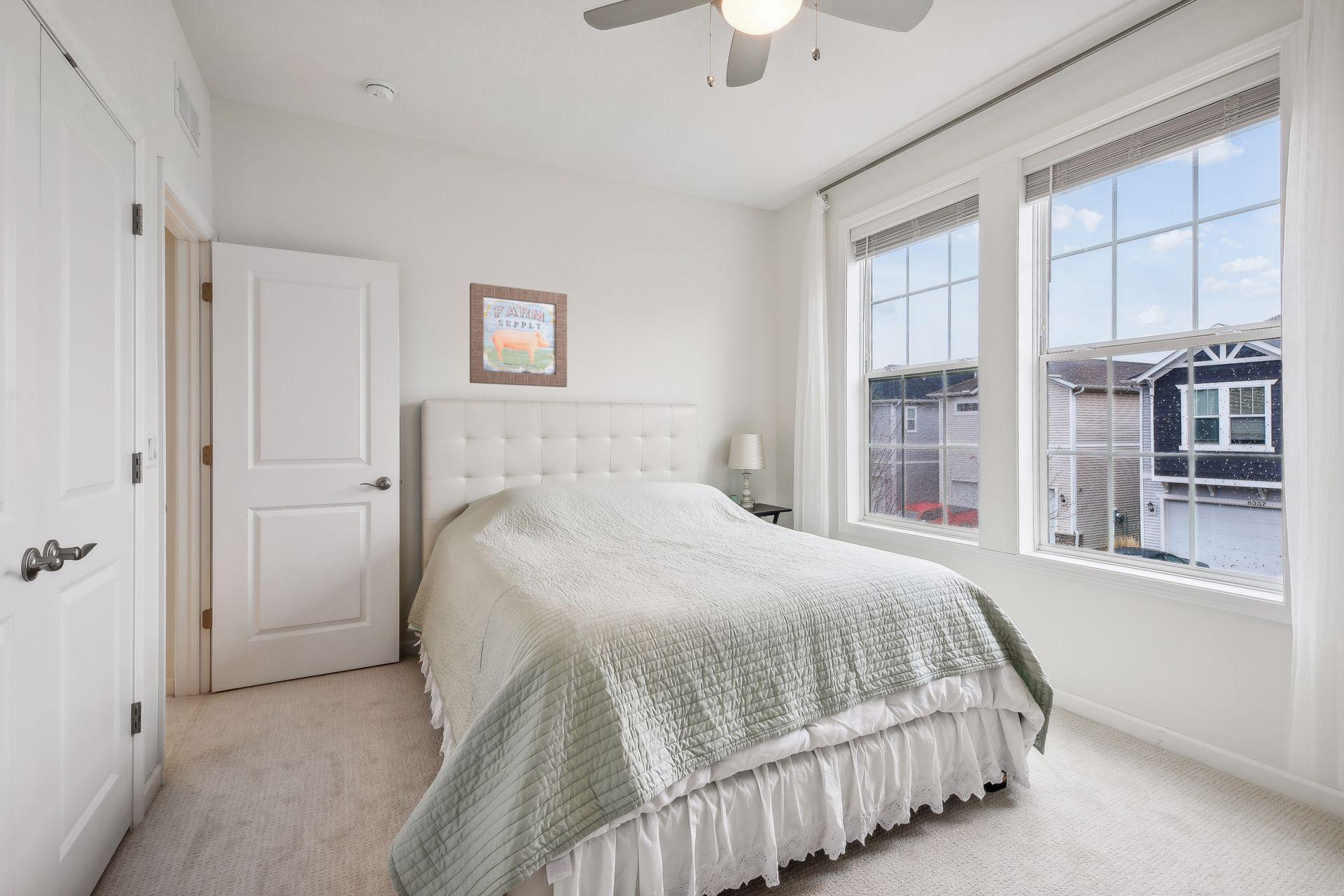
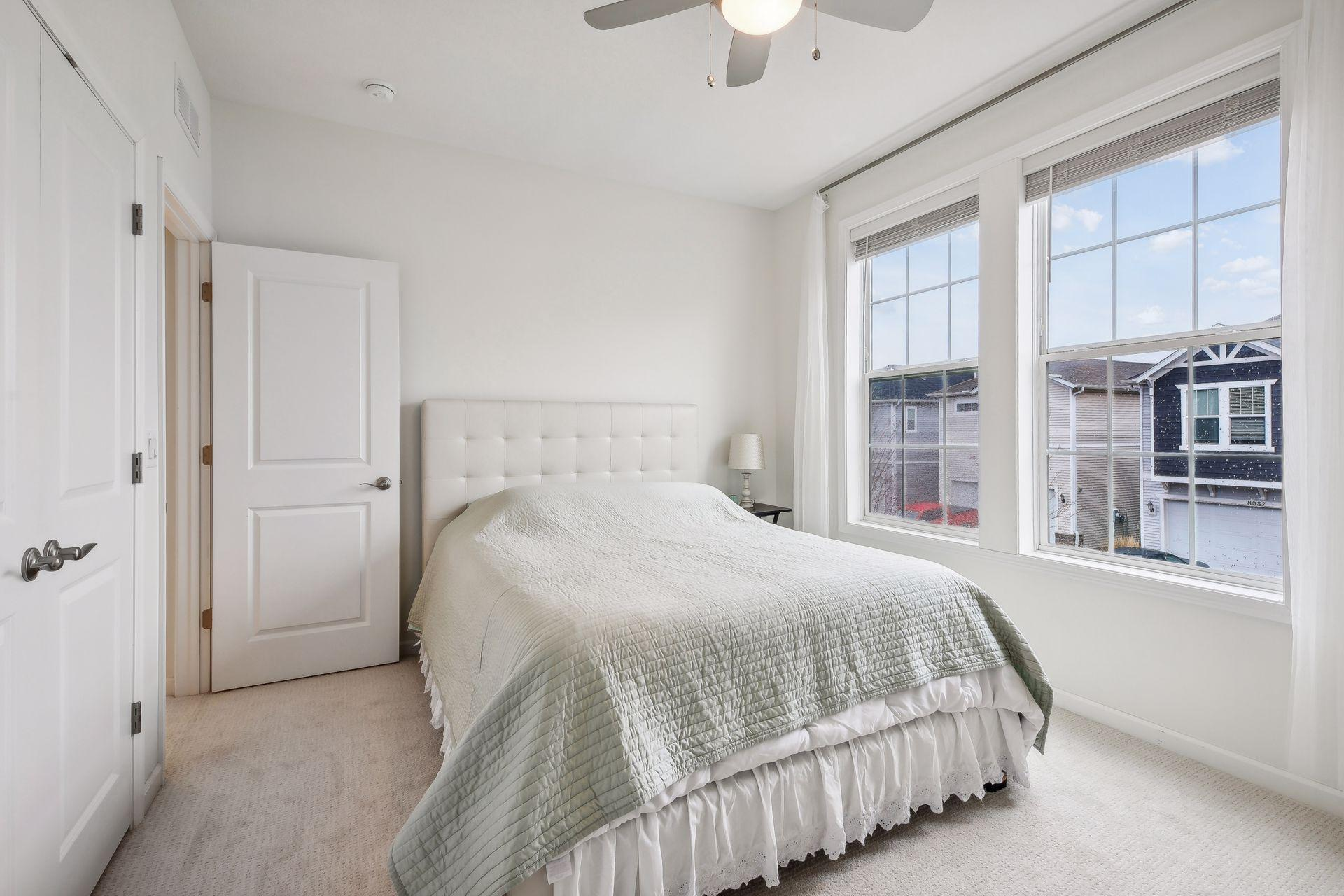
- wall art (519, 337)
